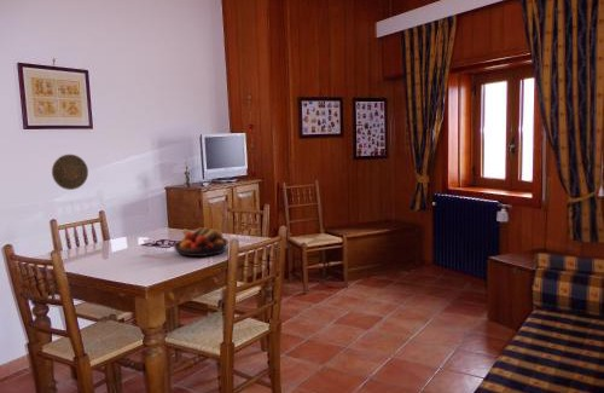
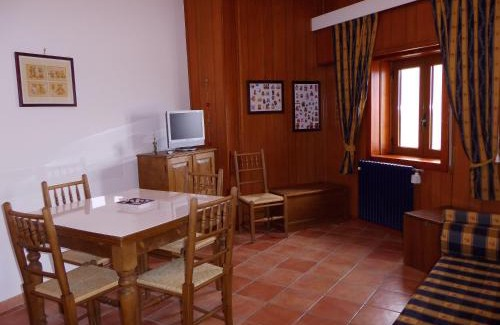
- fruit bowl (199, 239)
- decorative plate (70, 172)
